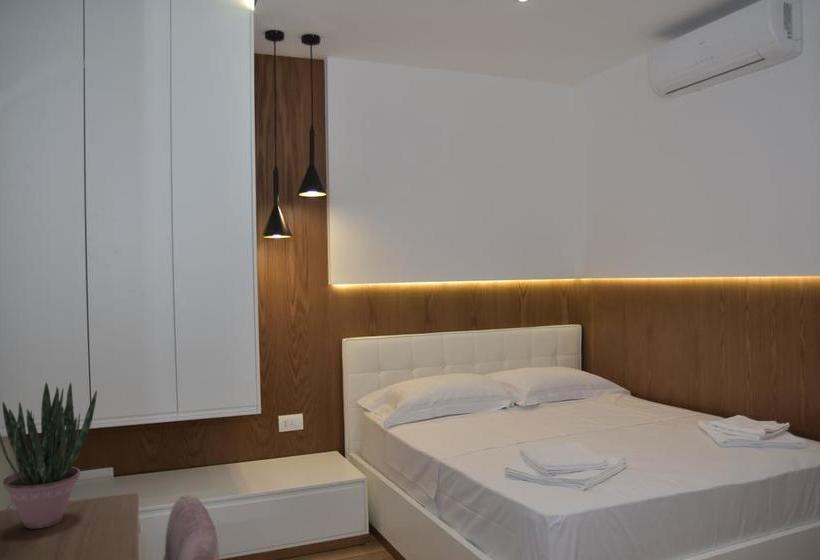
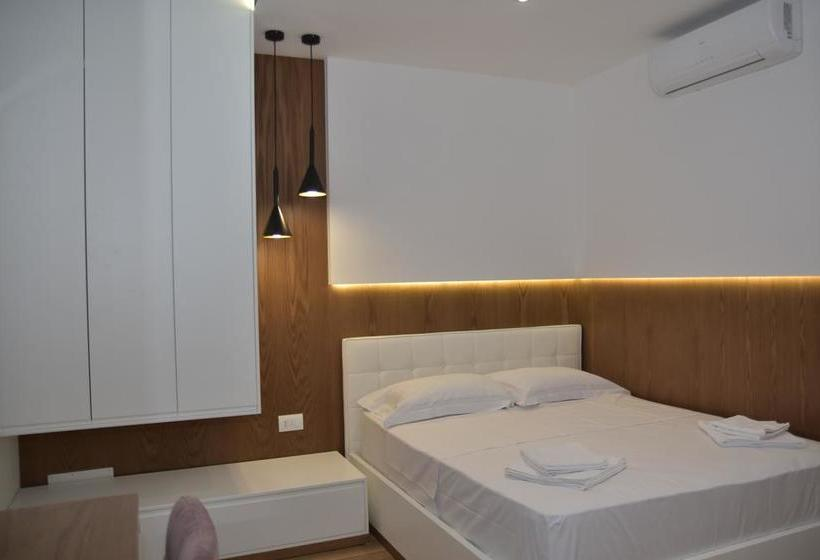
- potted plant (47, 451)
